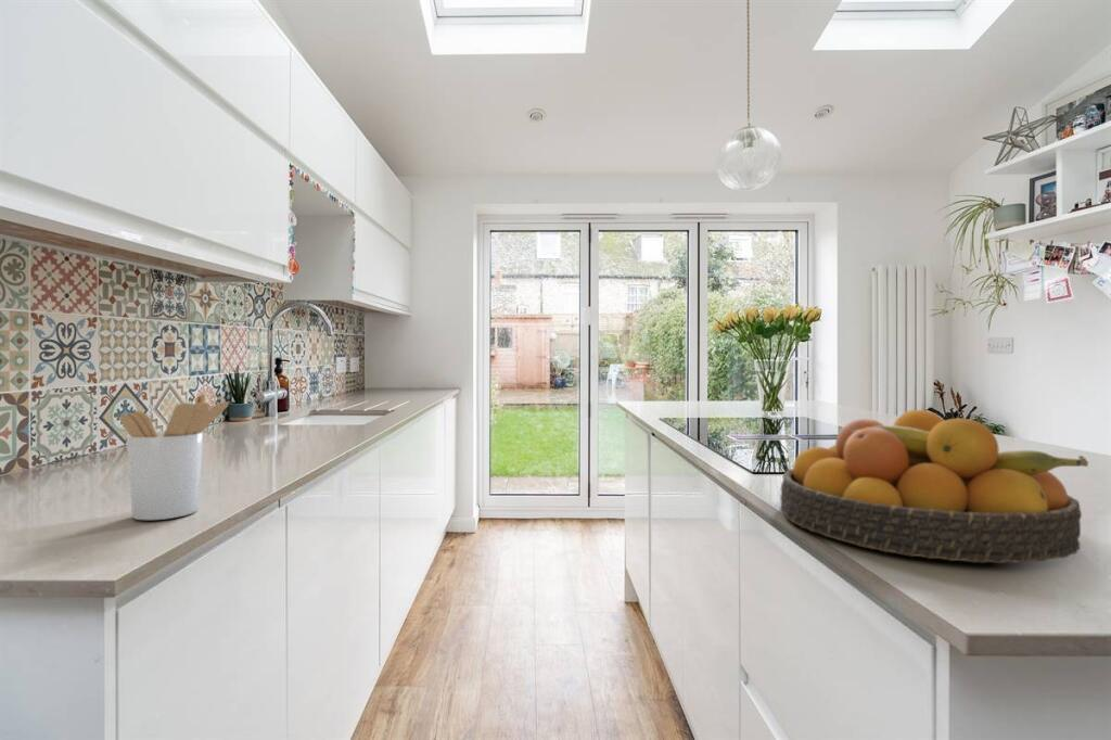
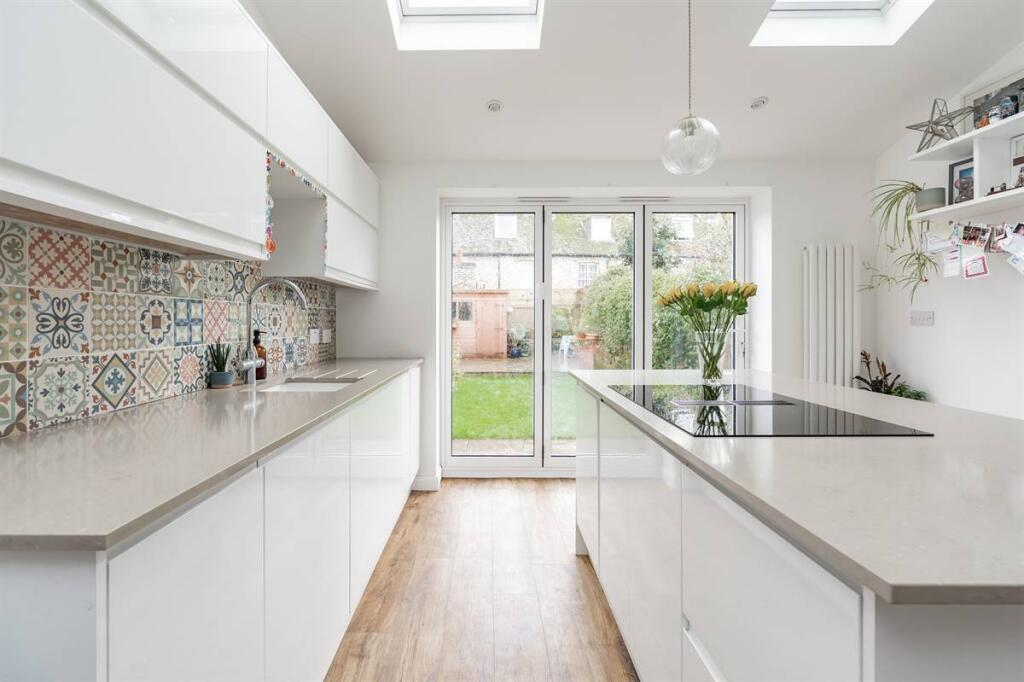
- utensil holder (177, 455)
- fruit bowl (912, 468)
